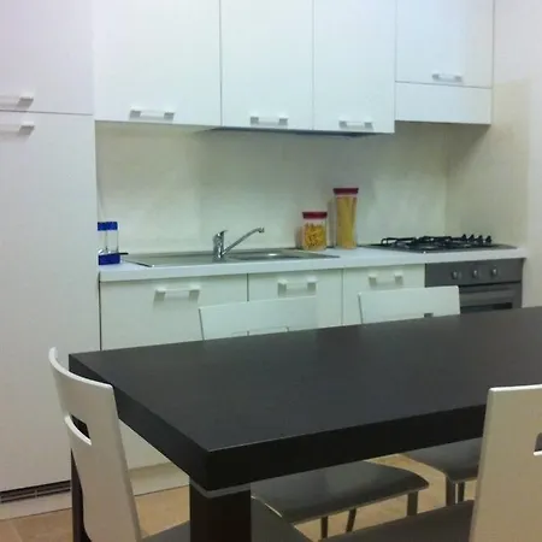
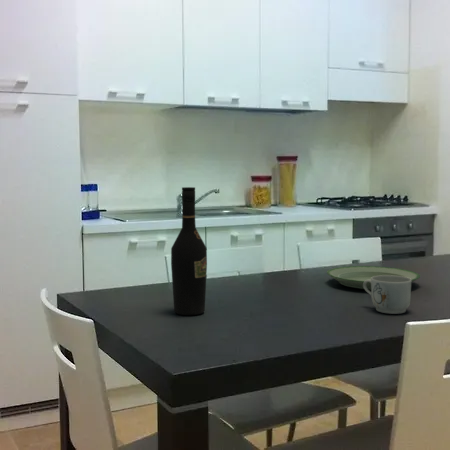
+ plate (371, 277)
+ wine bottle (189, 250)
+ mug (385, 293)
